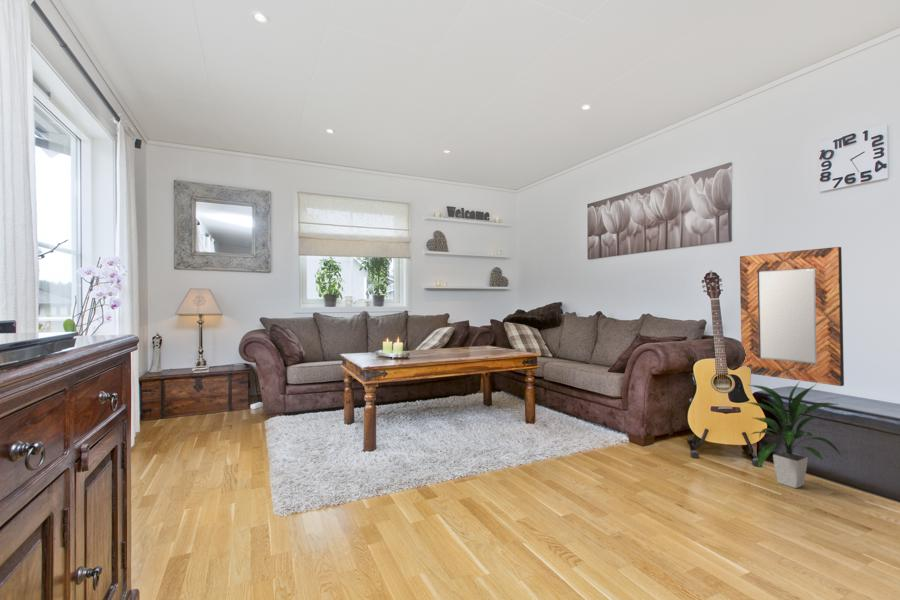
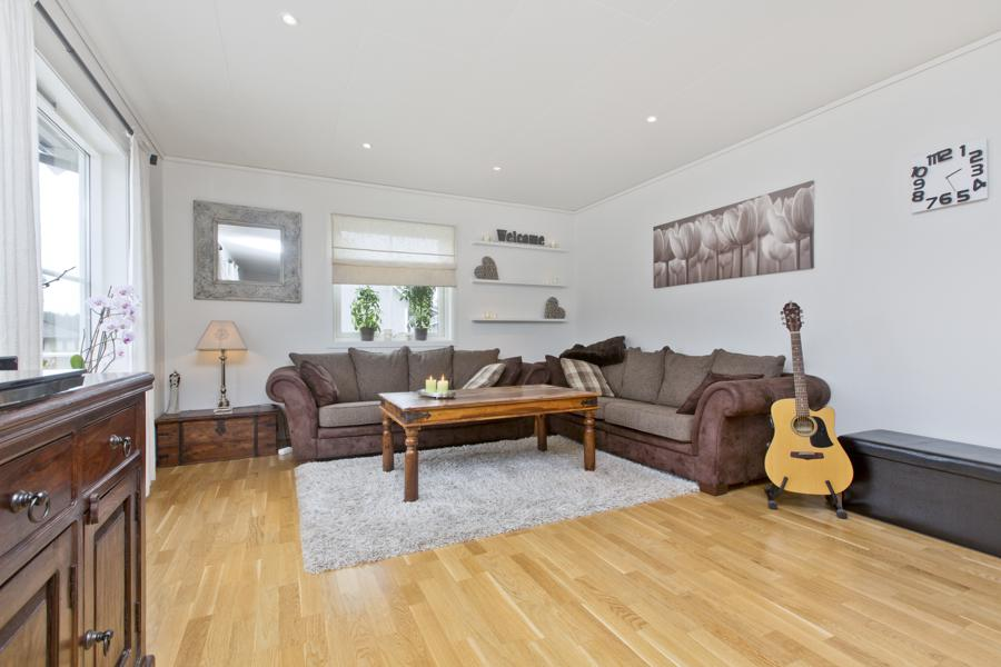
- home mirror (787, 315)
- indoor plant (785, 431)
